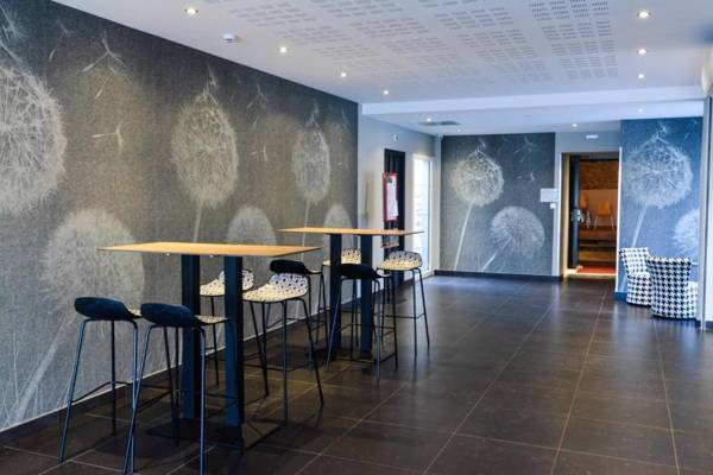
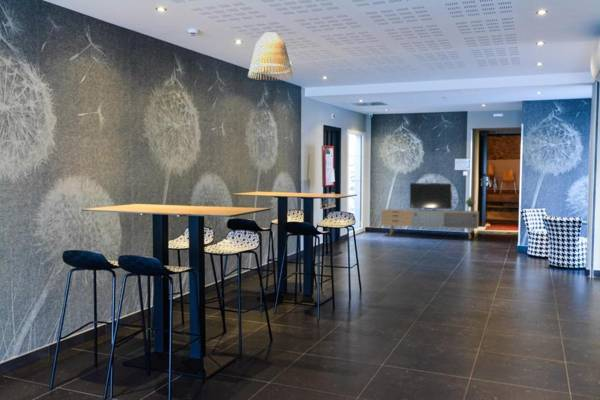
+ media console (430, 210)
+ lamp shade (271, 55)
